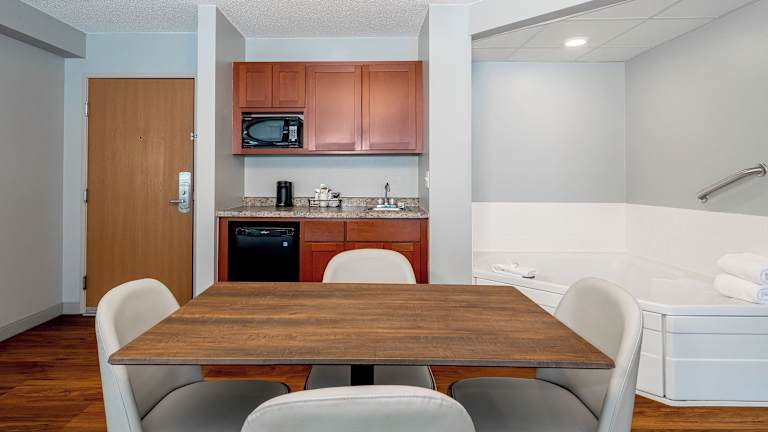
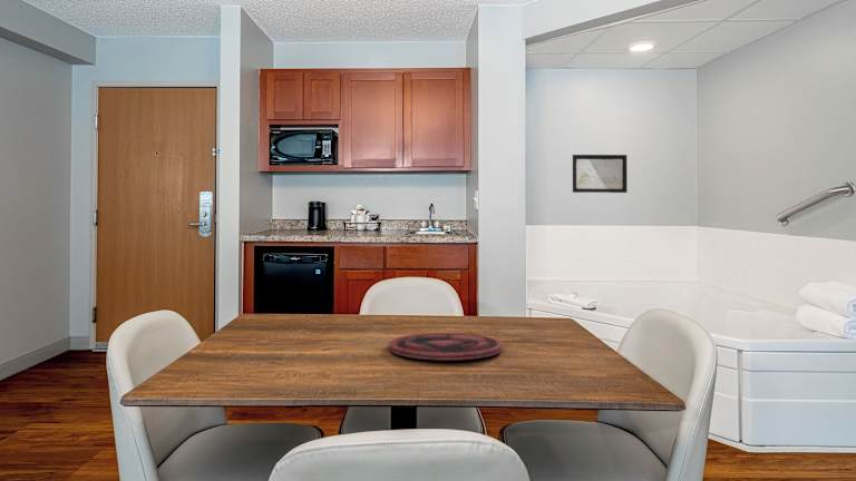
+ wall art (600, 174)
+ plate (445, 344)
